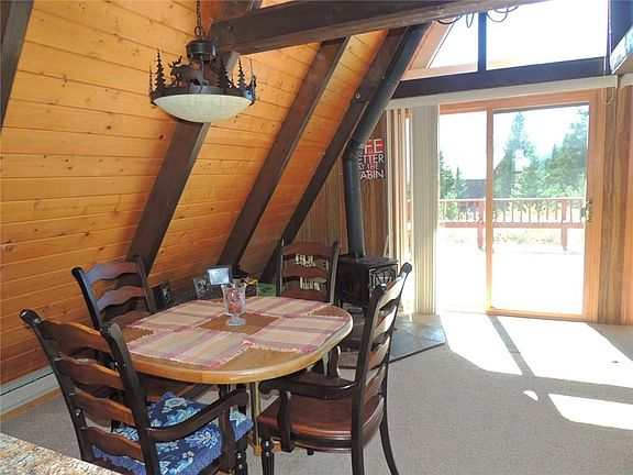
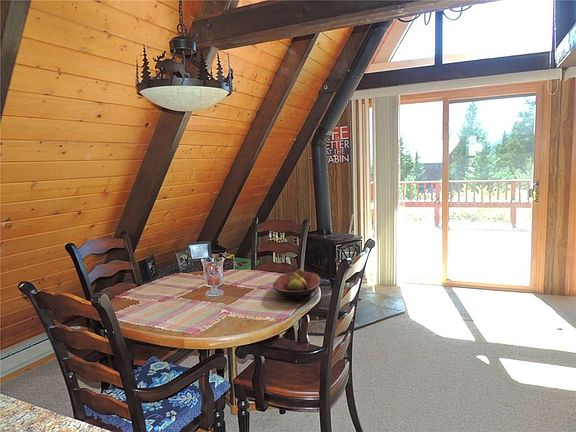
+ fruit bowl (297, 282)
